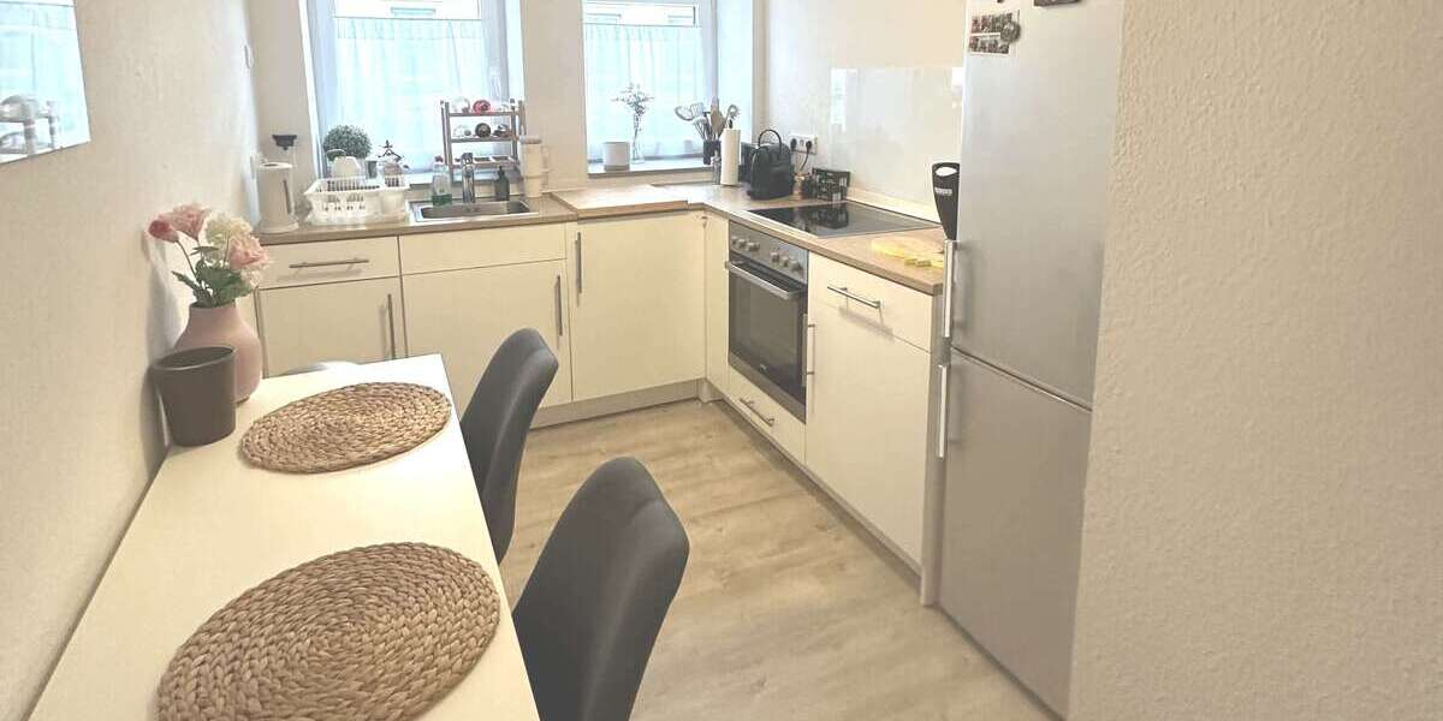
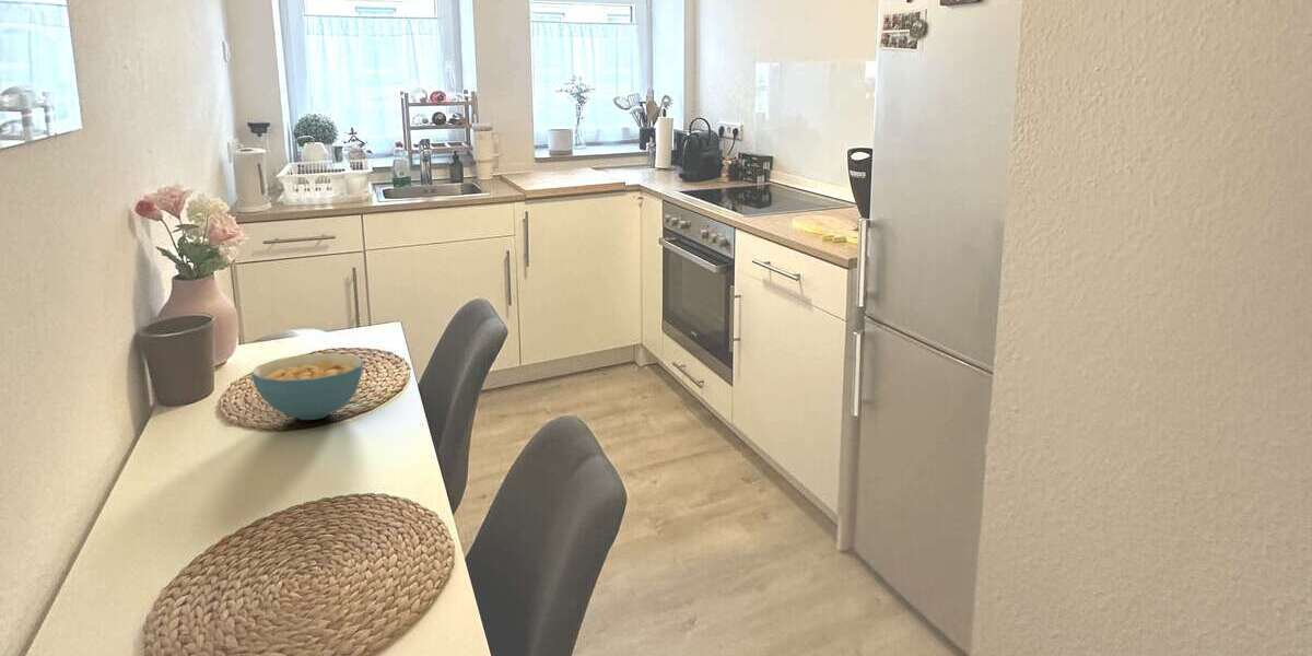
+ cereal bowl (311, 390)
